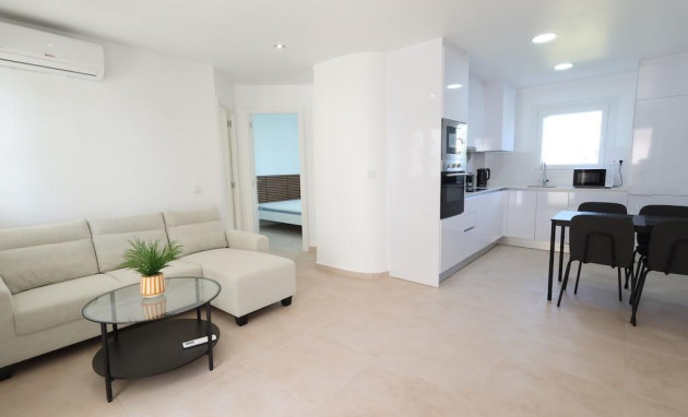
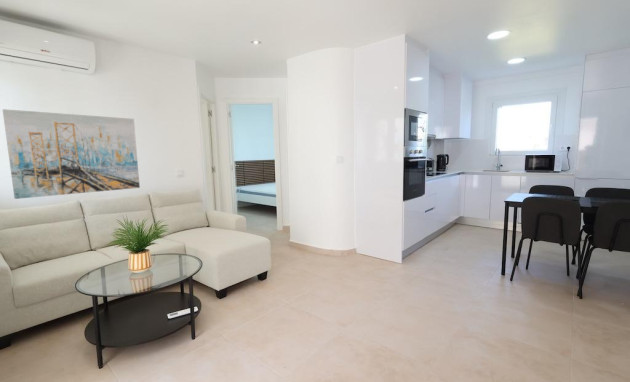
+ wall art (80, 154)
